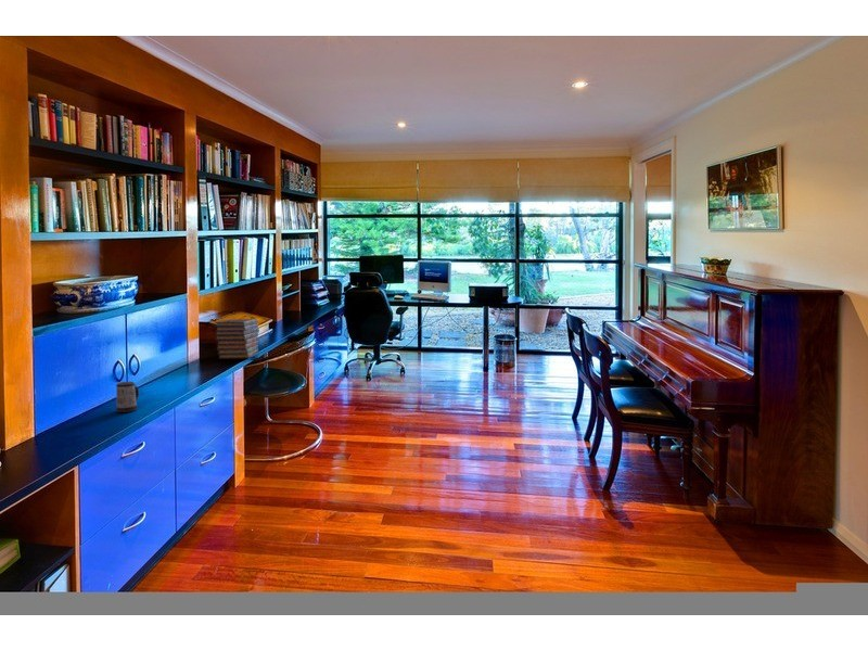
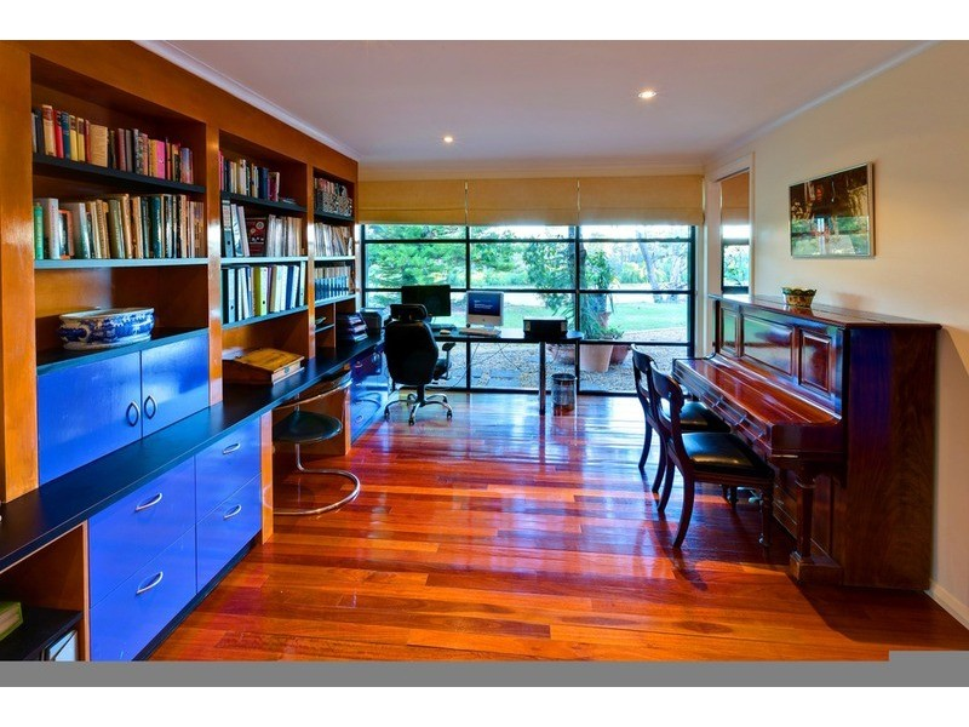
- mug (128, 395)
- book stack (237, 337)
